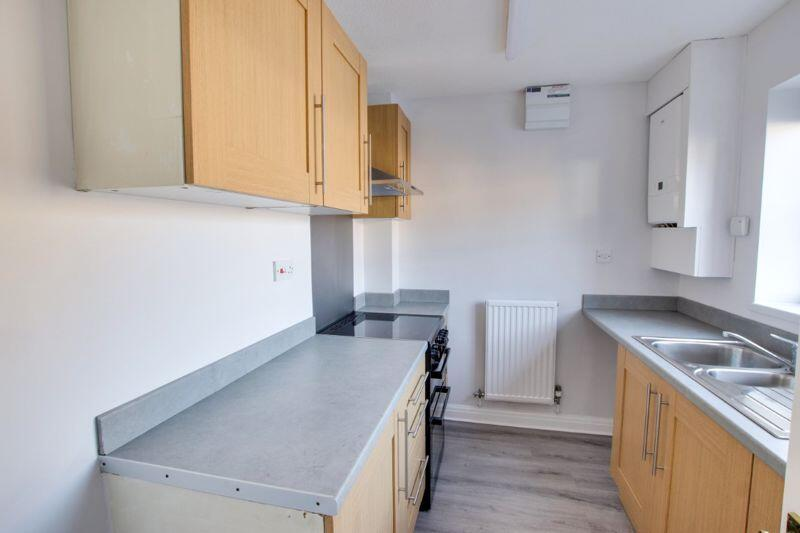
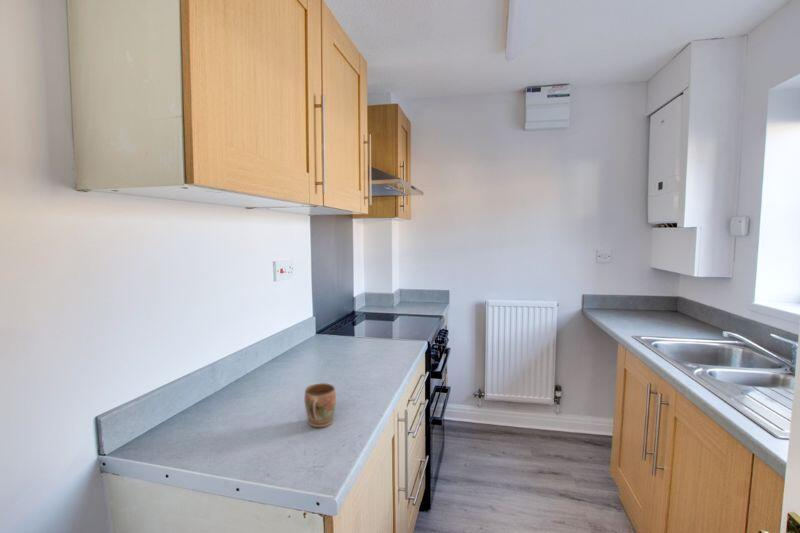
+ mug (318, 406)
